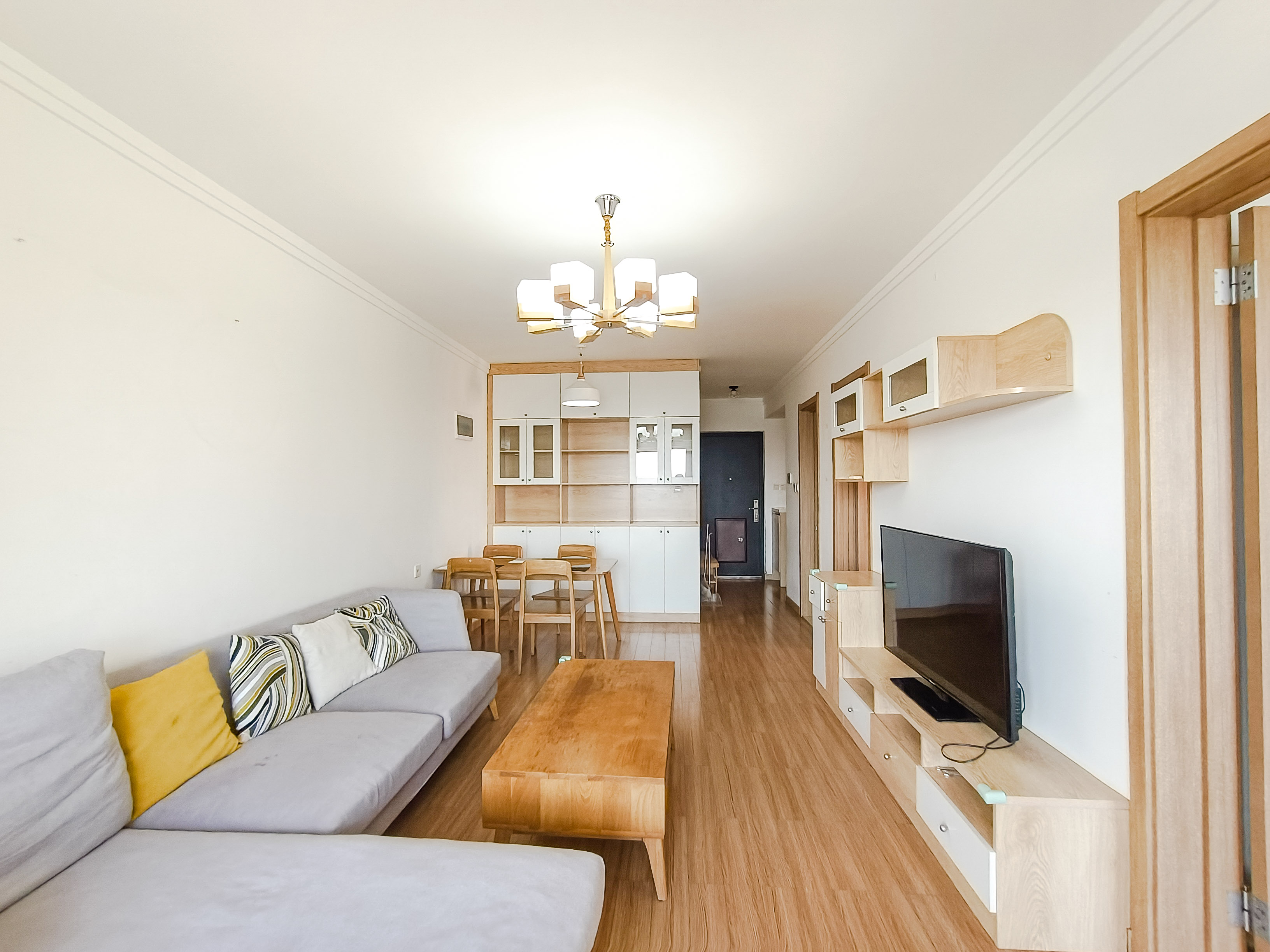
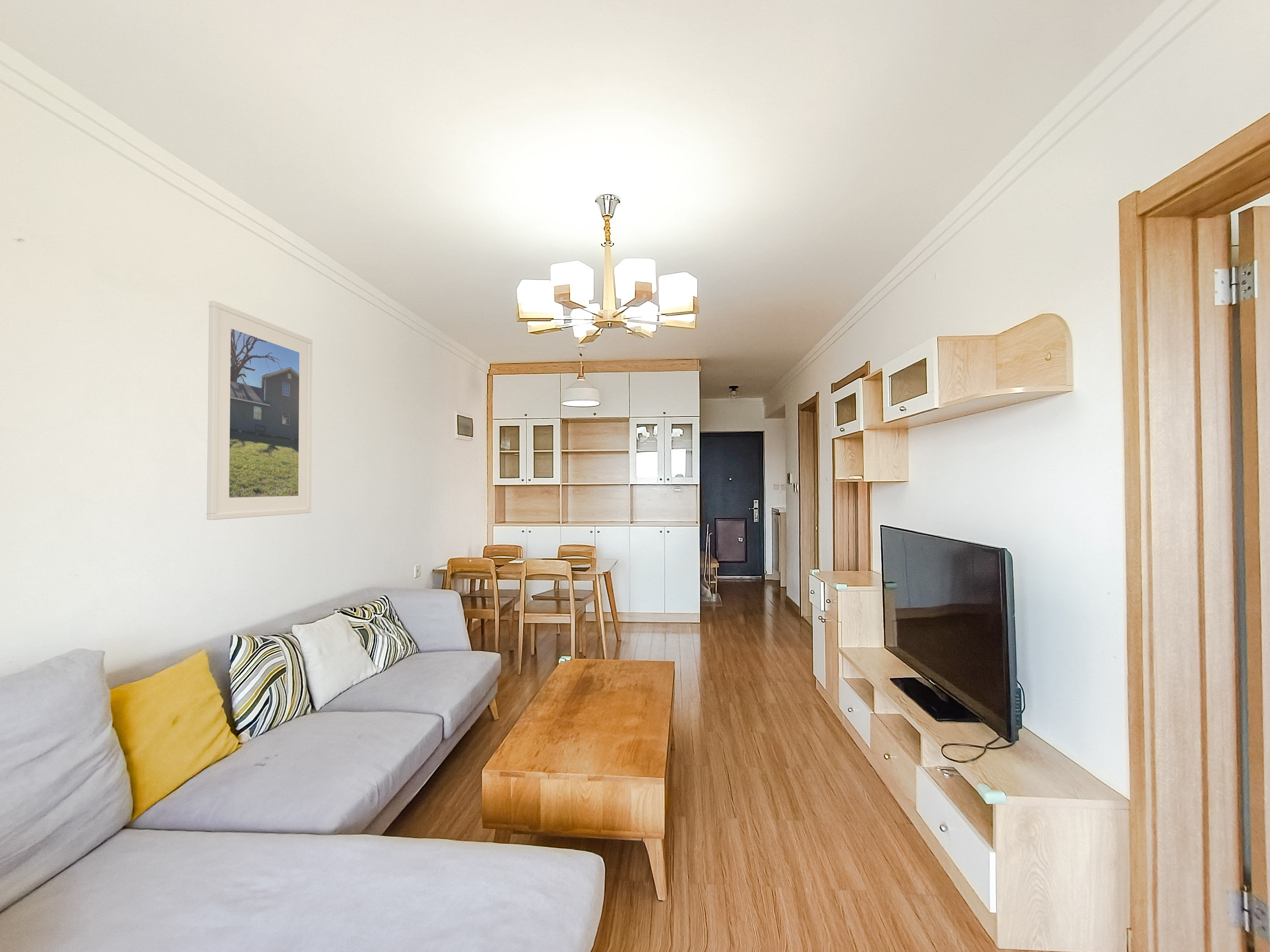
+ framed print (266, 419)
